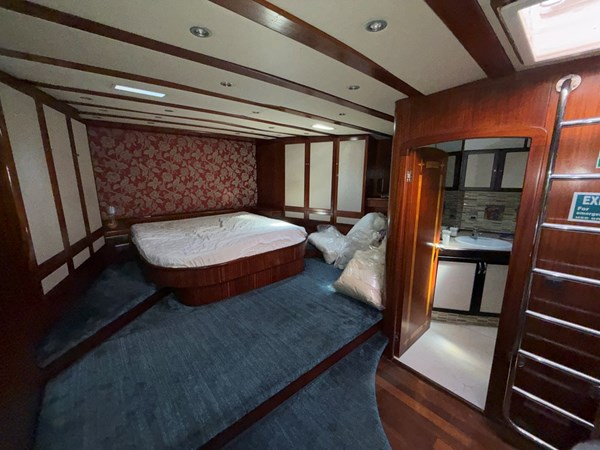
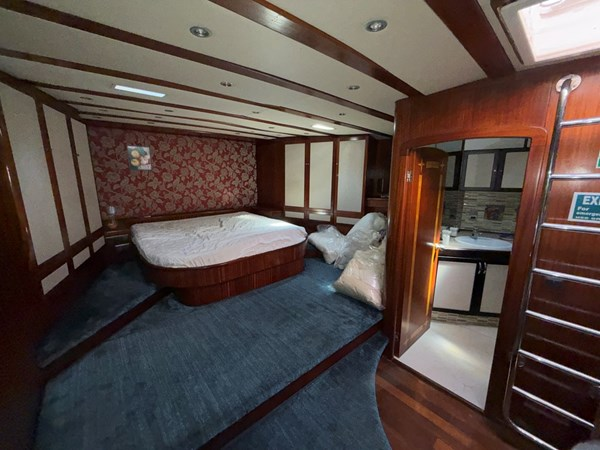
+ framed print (139, 158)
